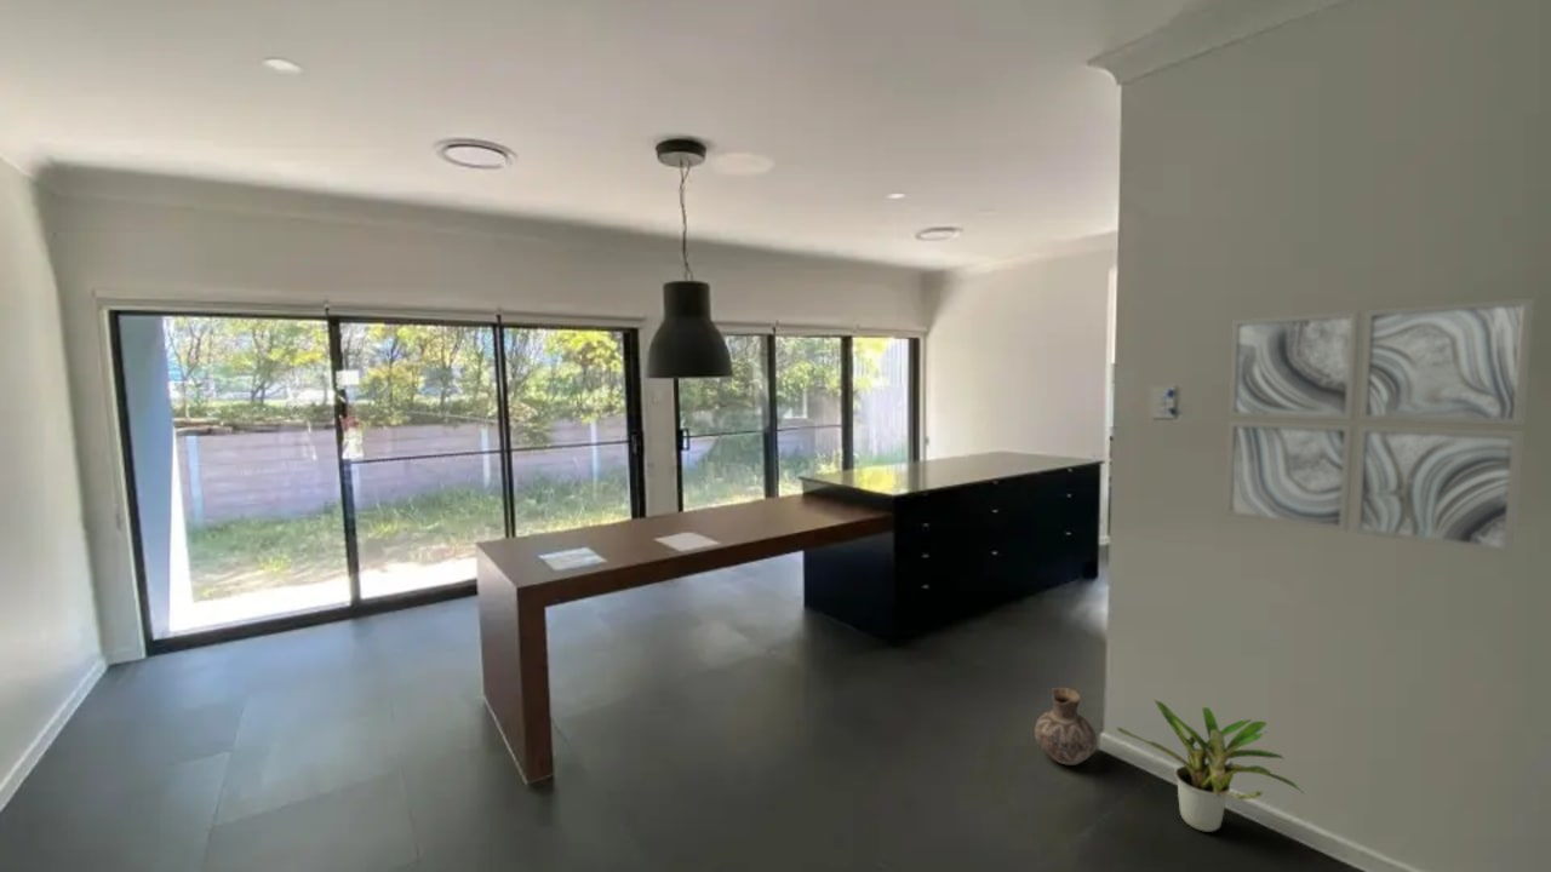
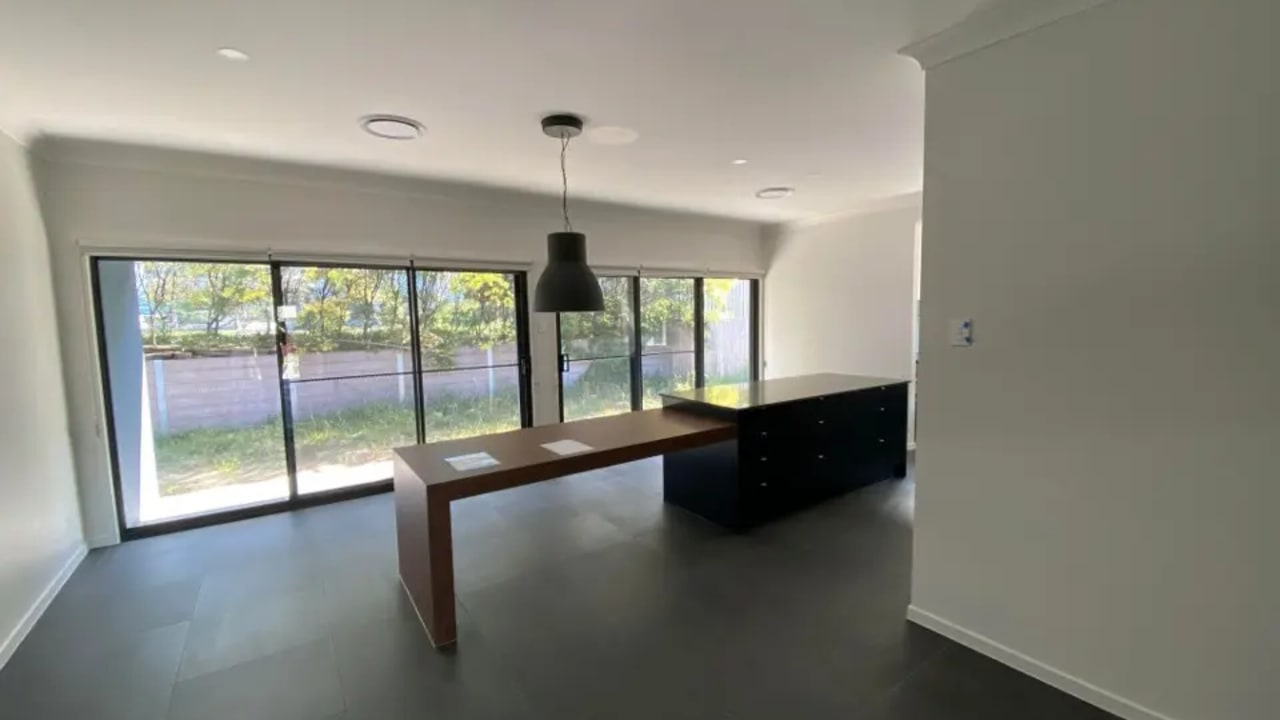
- wall art (1353, 425)
- ceramic jug (1065, 725)
- potted plant (1209, 770)
